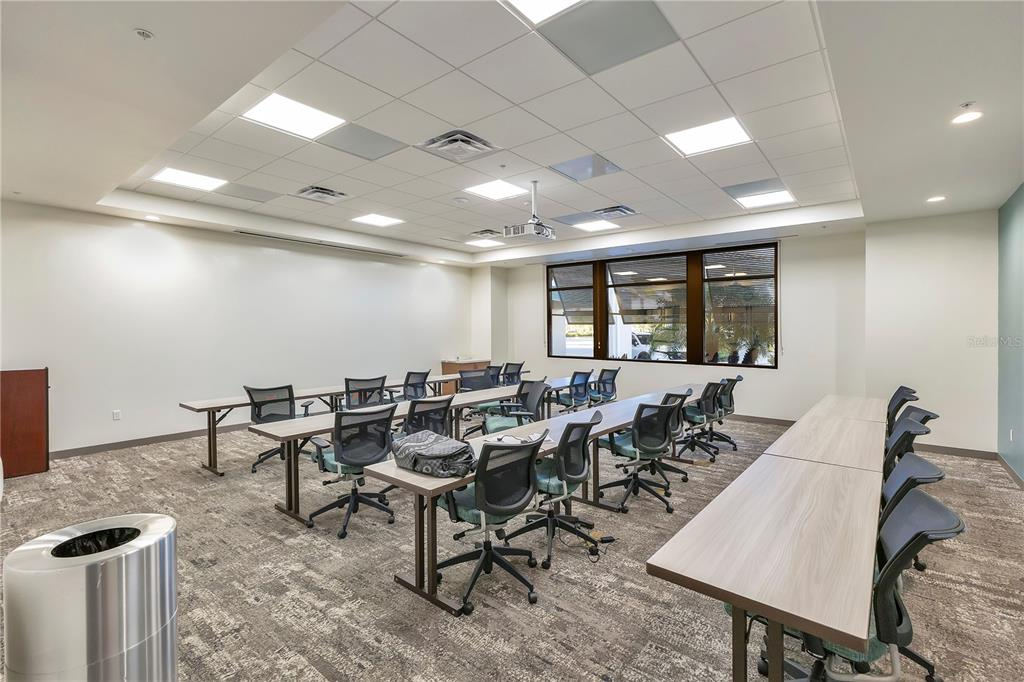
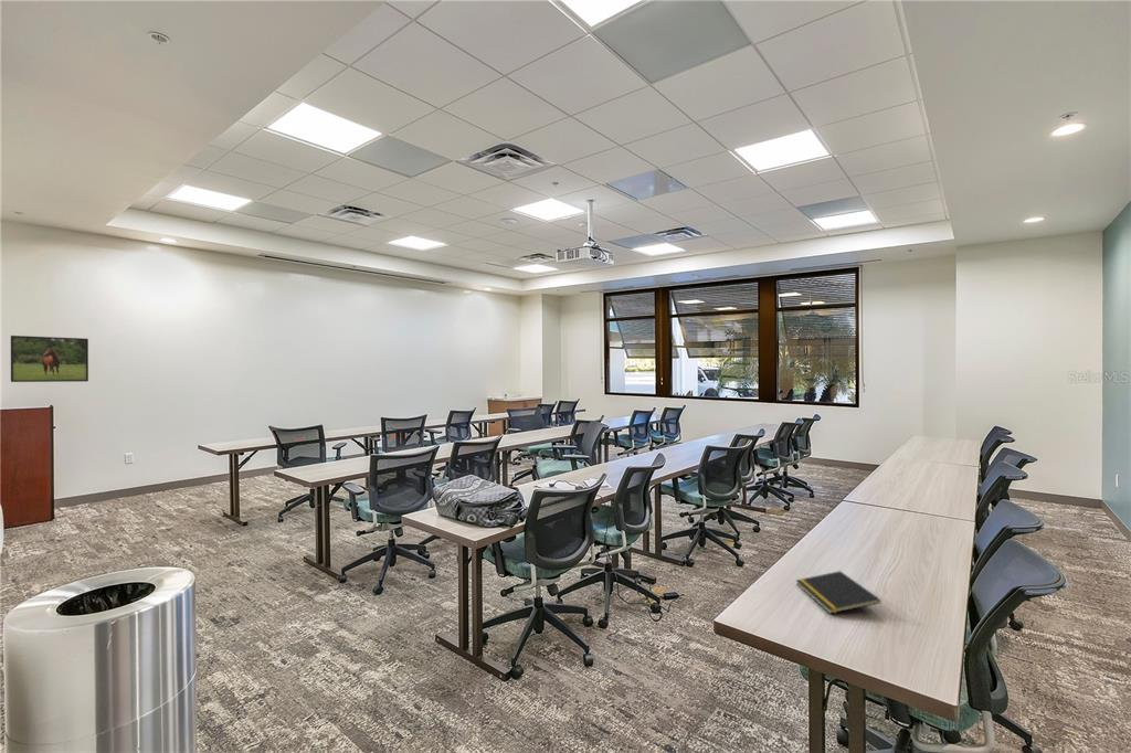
+ notepad (835, 591)
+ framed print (51, 359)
